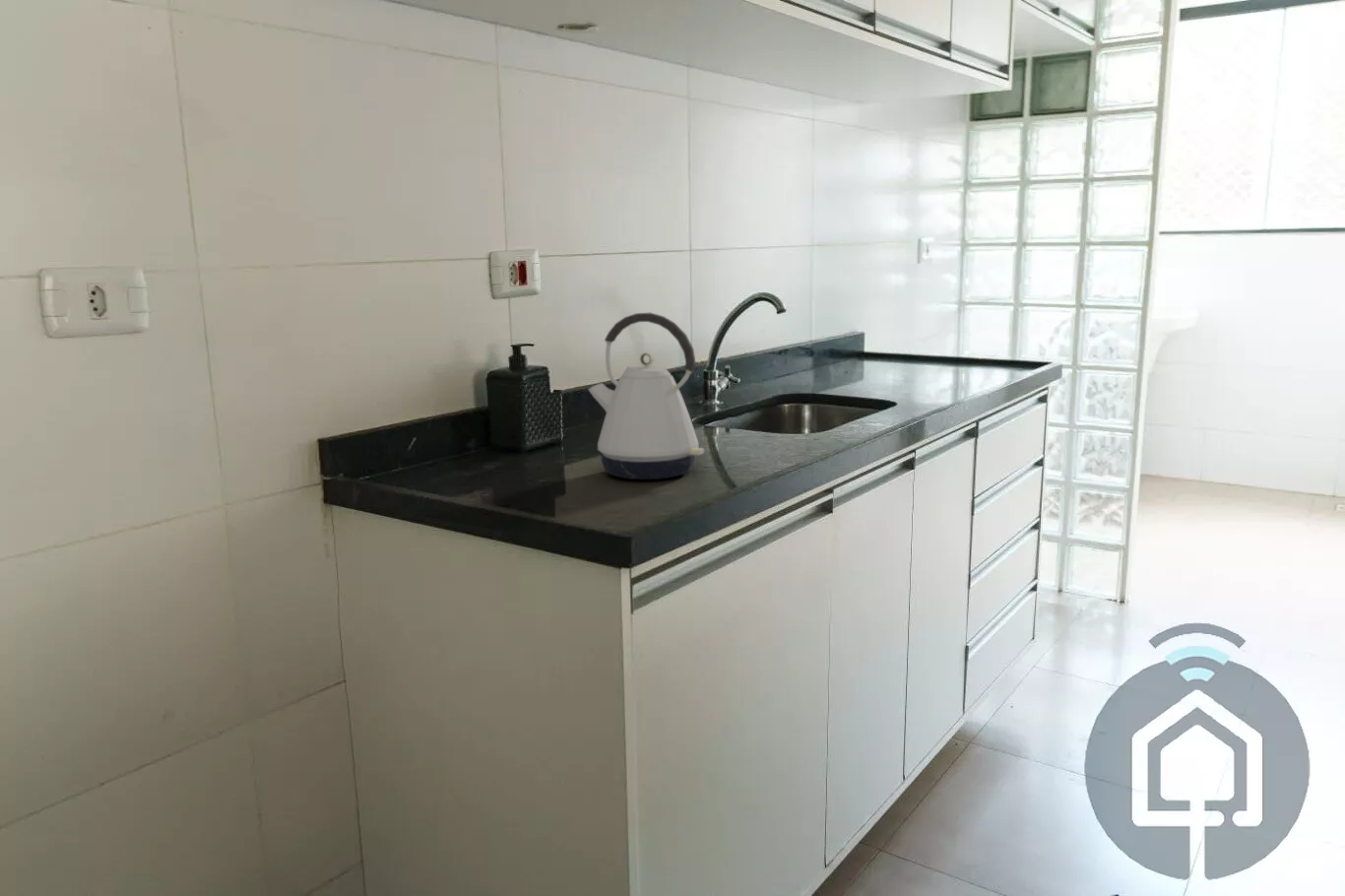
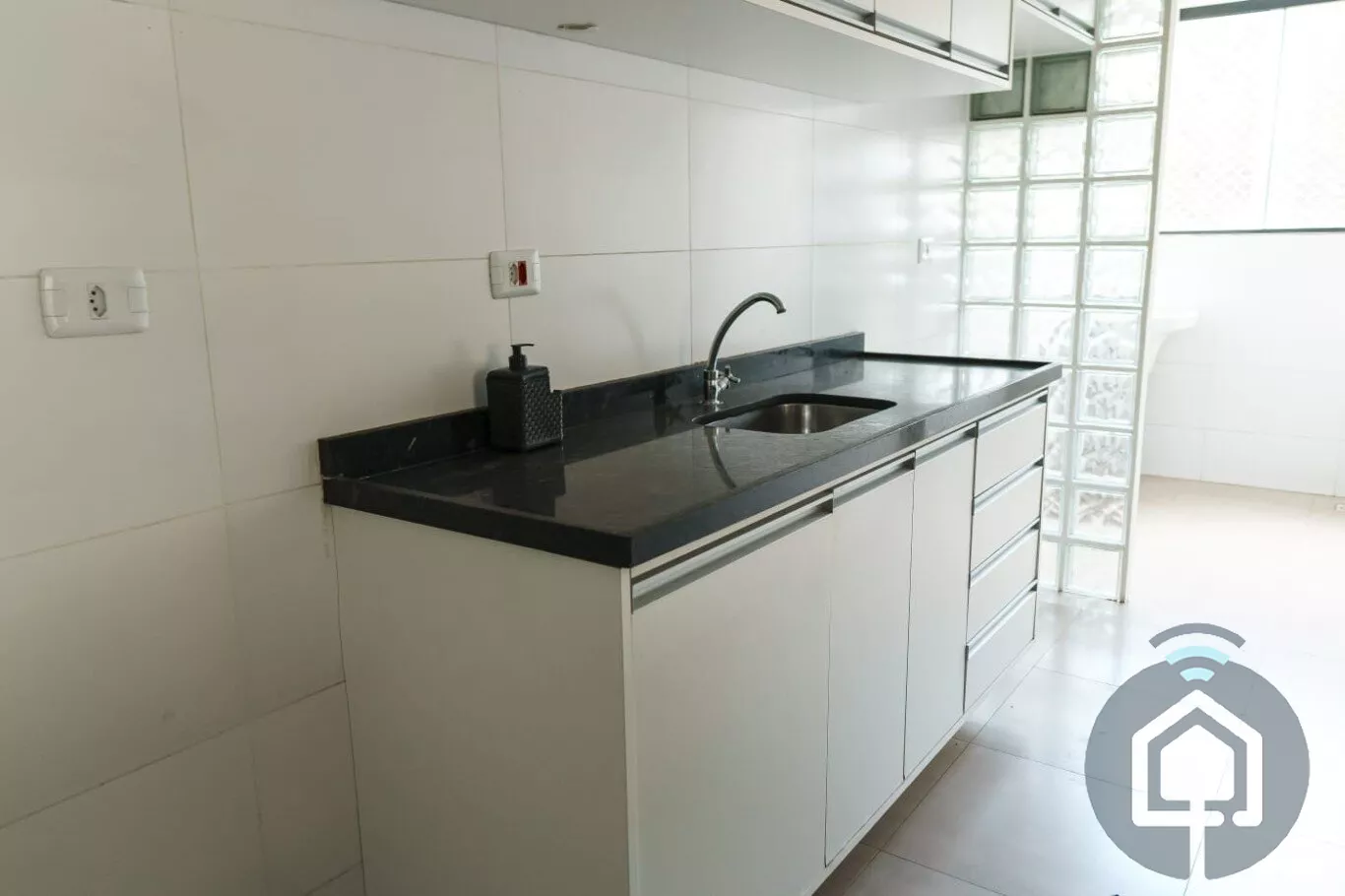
- kettle (643, 393)
